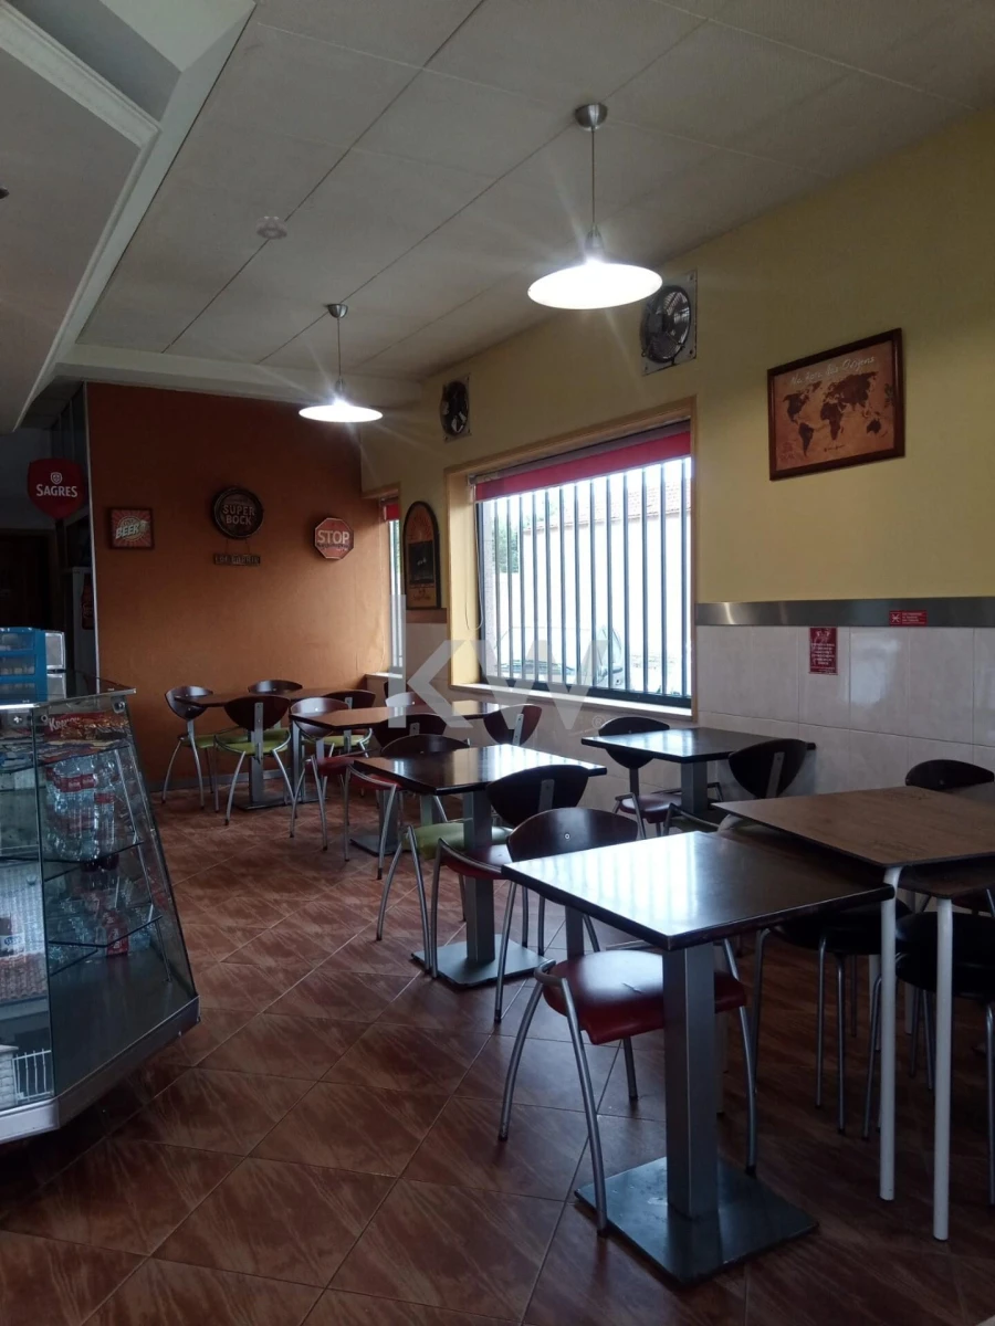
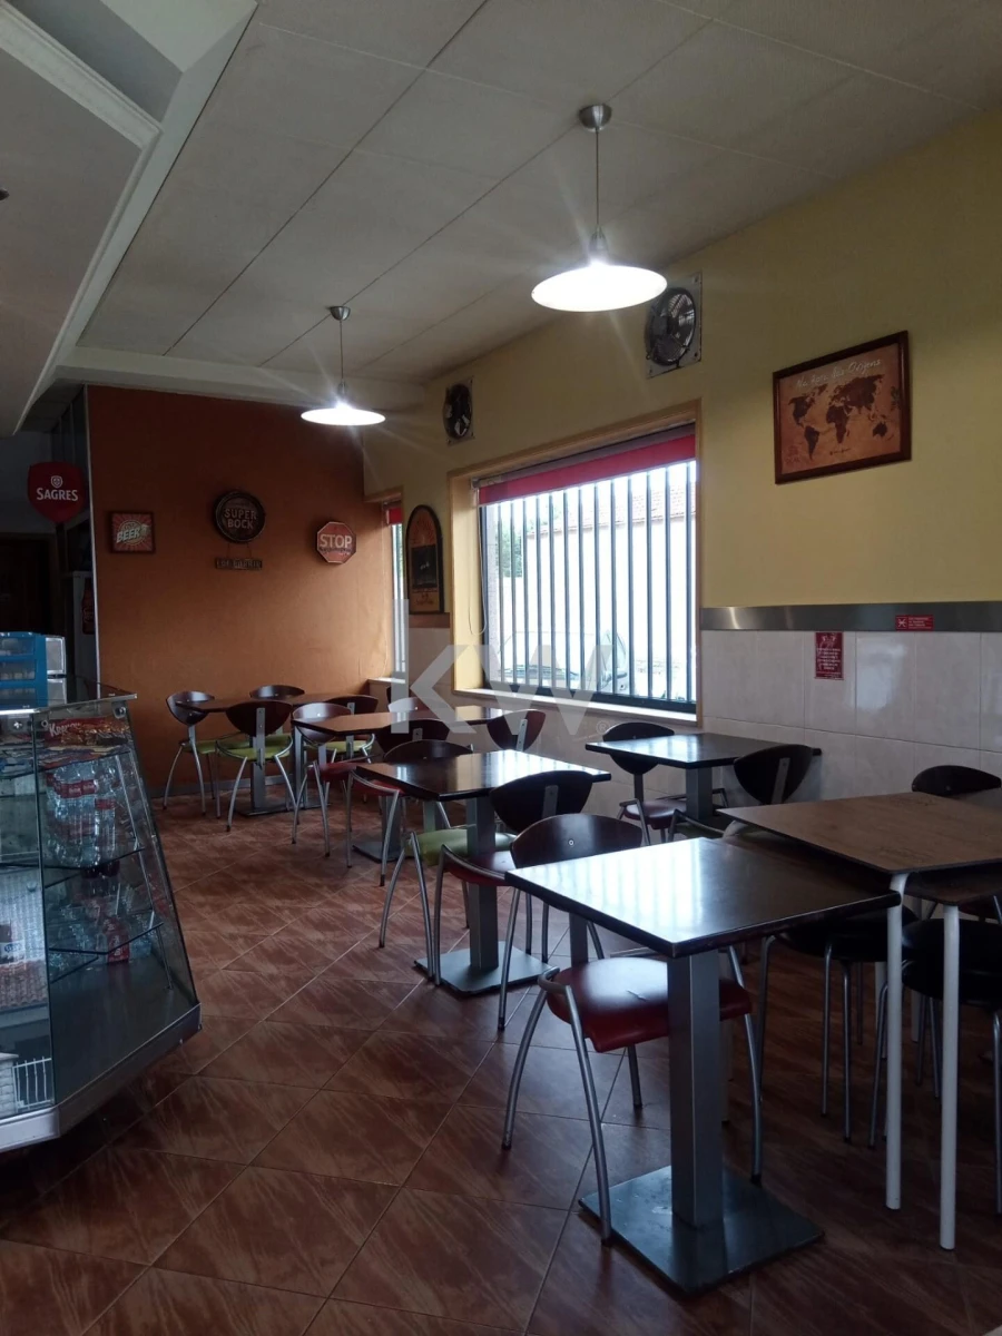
- smoke detector (271, 228)
